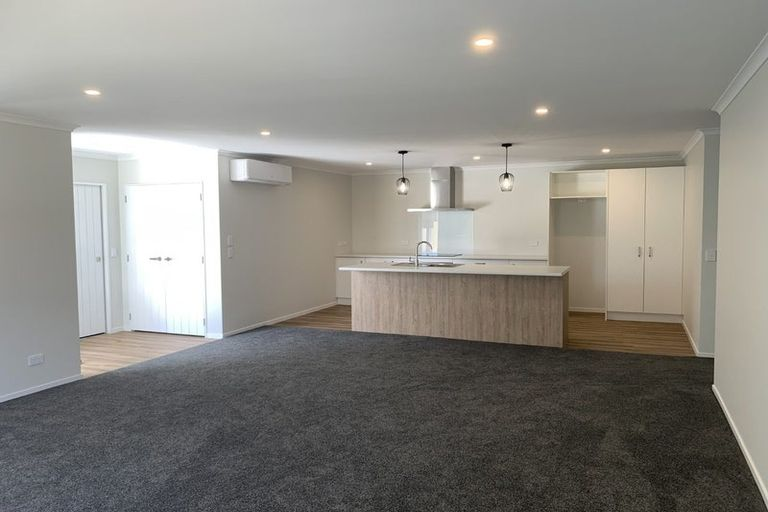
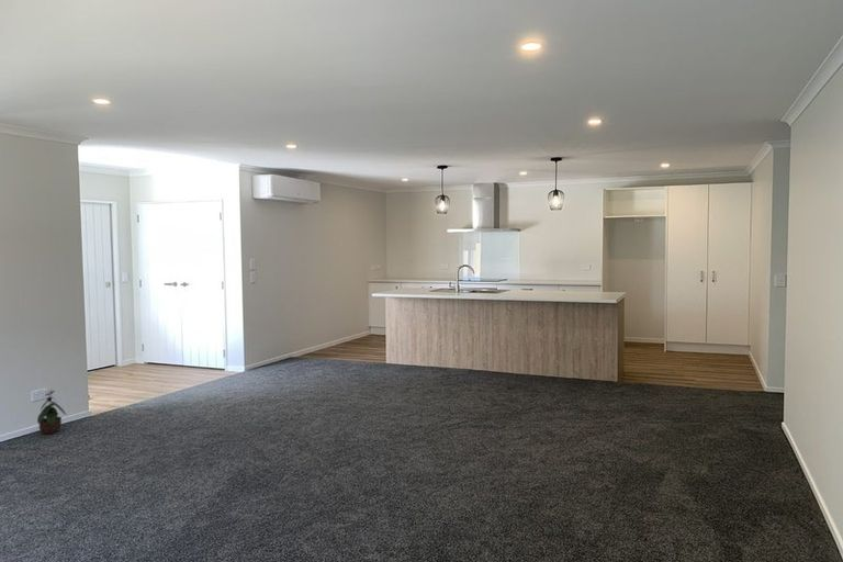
+ potted plant (50, 409)
